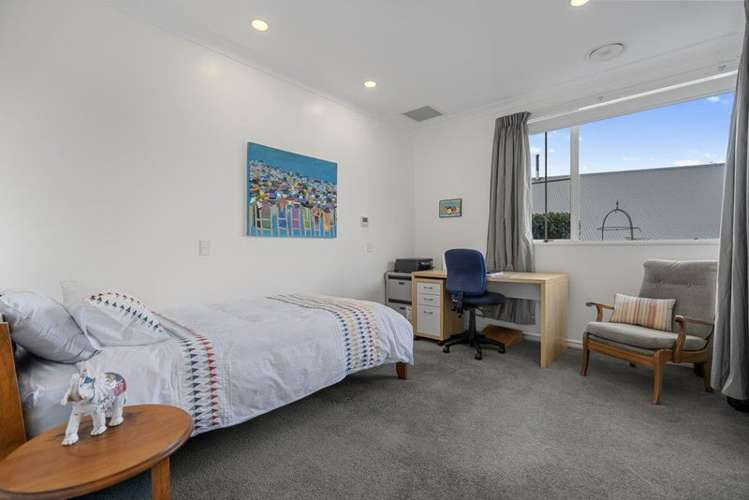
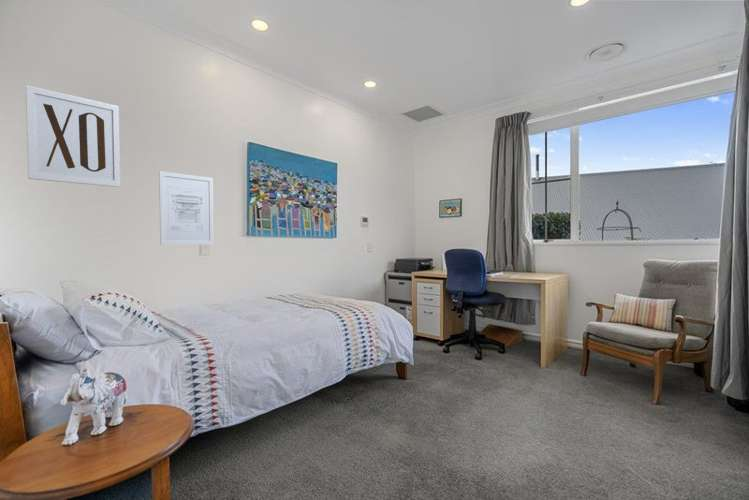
+ wall art (76, 140)
+ wall art (187, 209)
